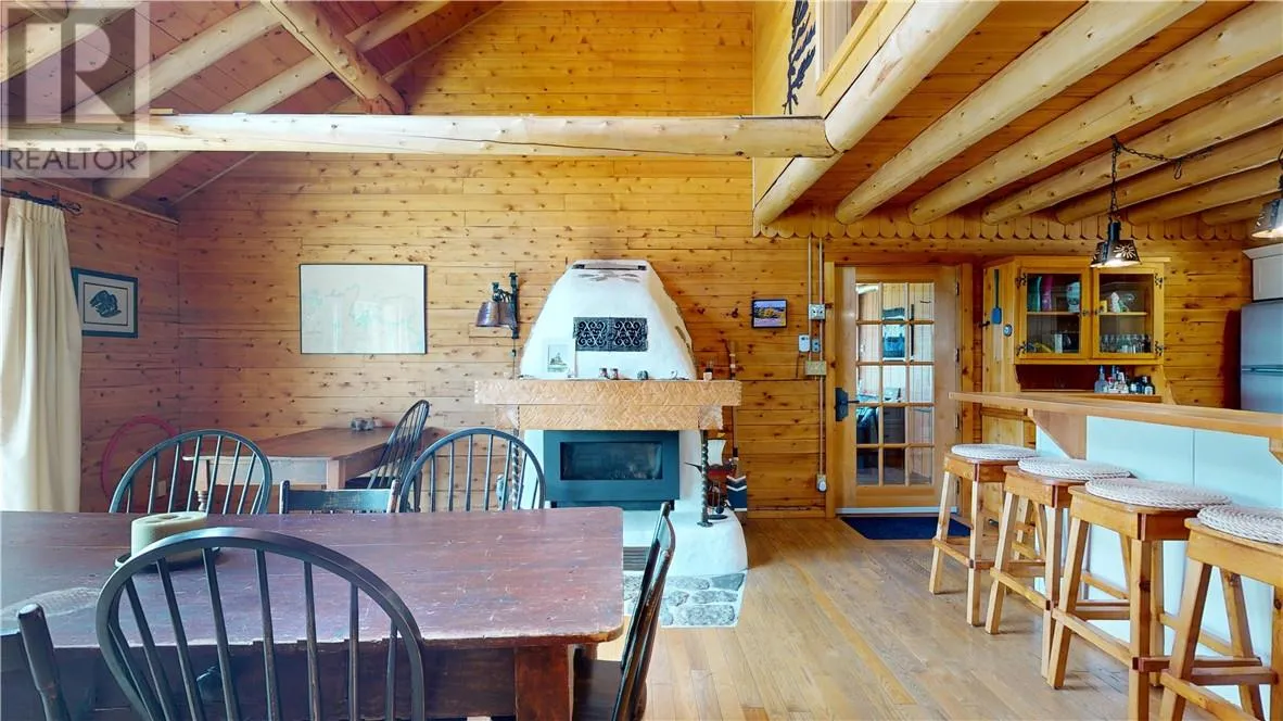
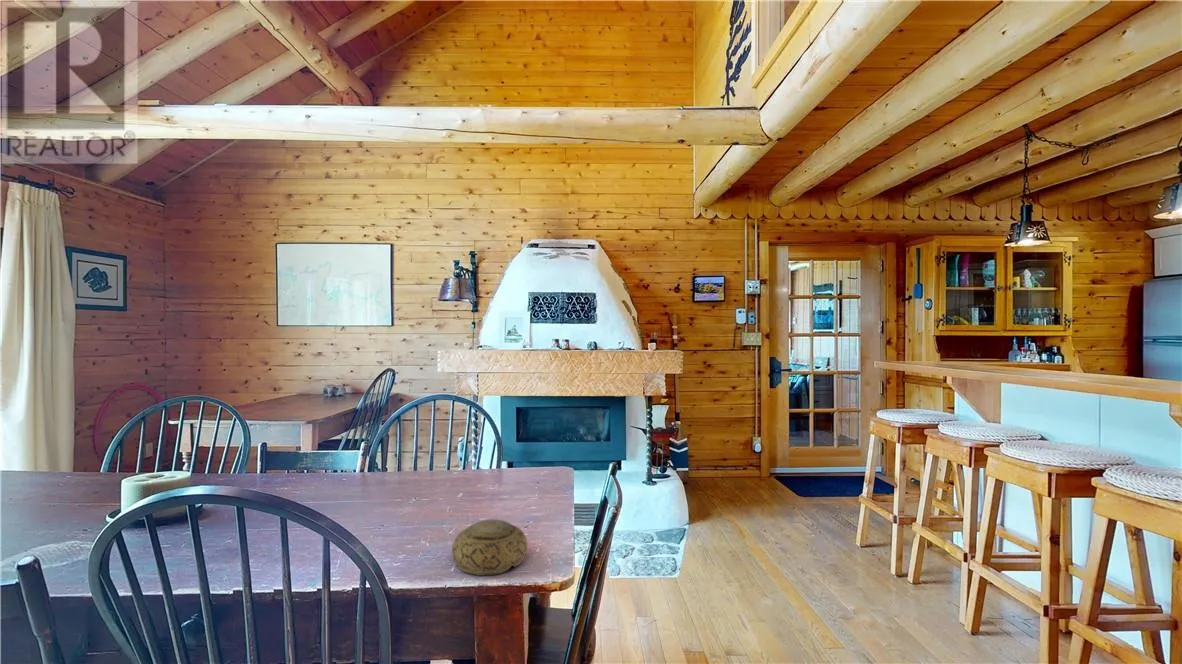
+ bowl (490, 541)
